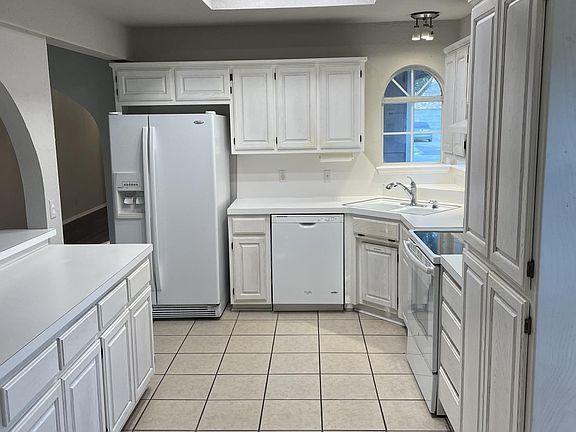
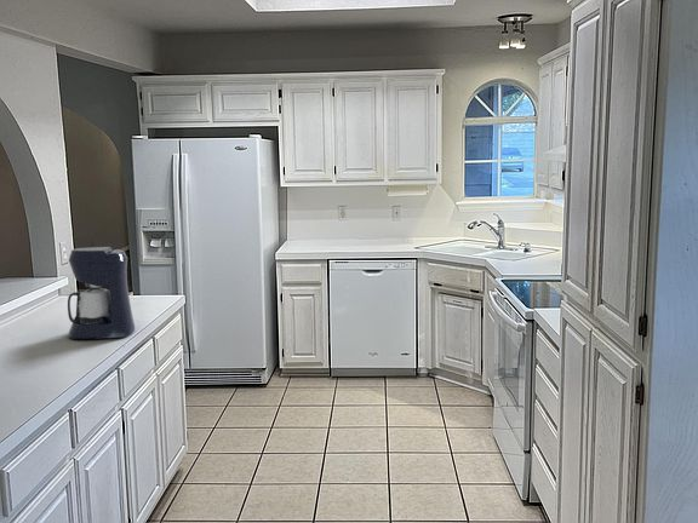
+ coffee maker (101, 291)
